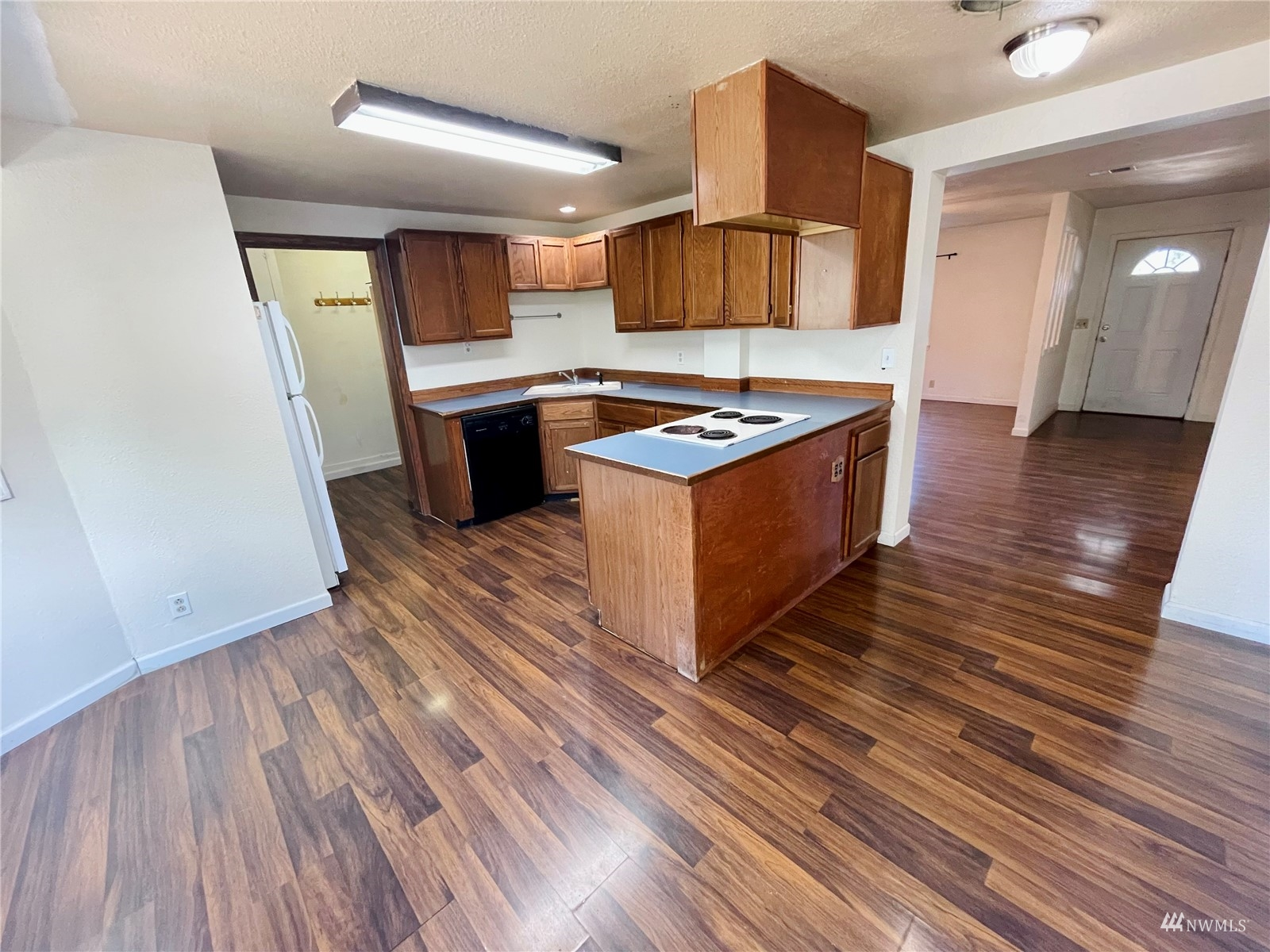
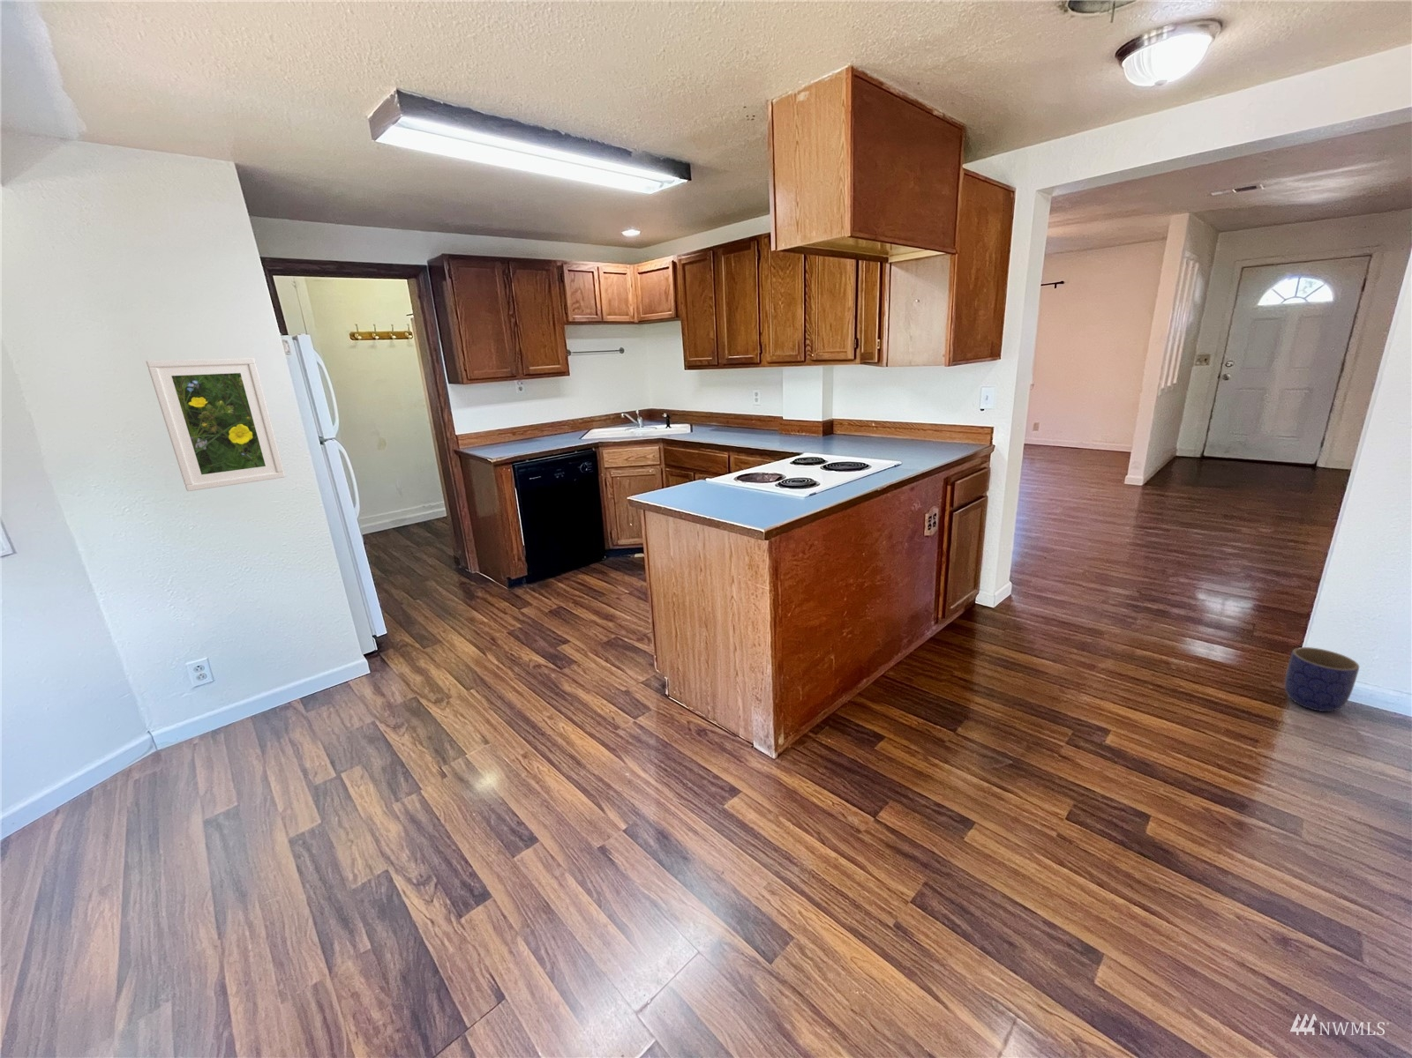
+ planter (1317, 680)
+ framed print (220, 423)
